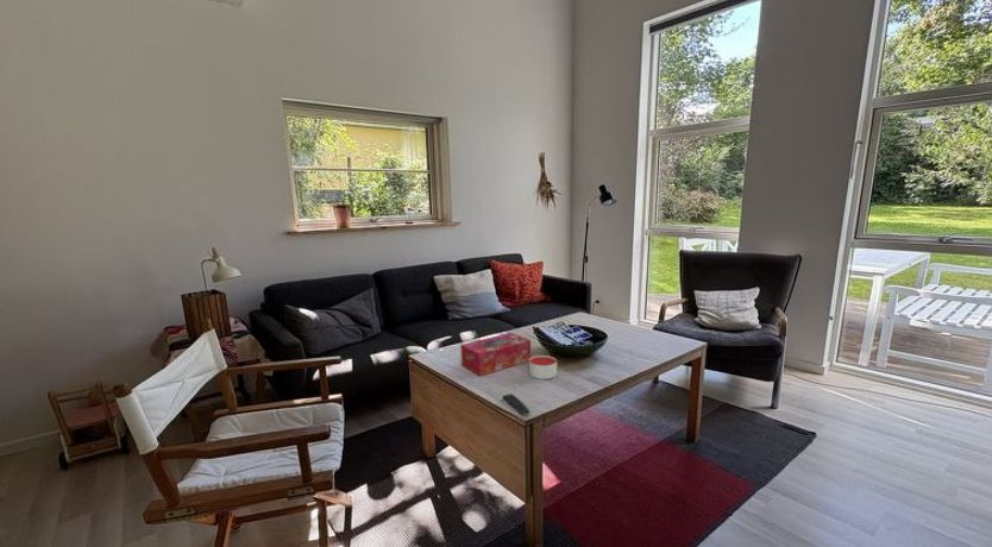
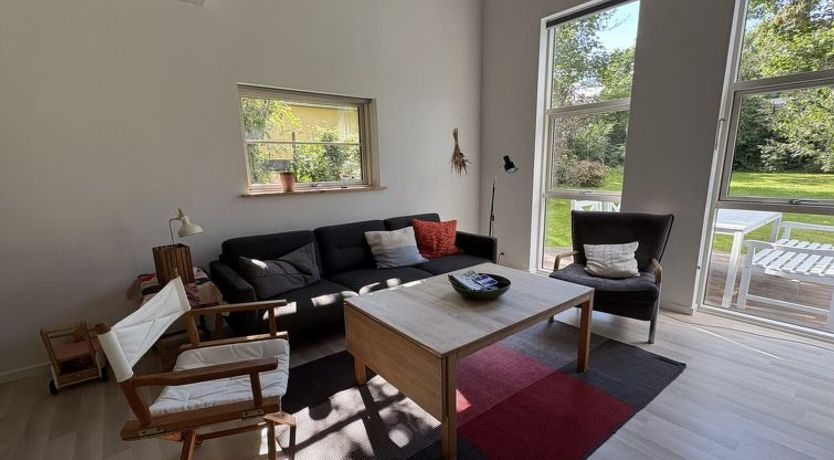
- tissue box (496, 352)
- candle (542, 366)
- remote control (516, 404)
